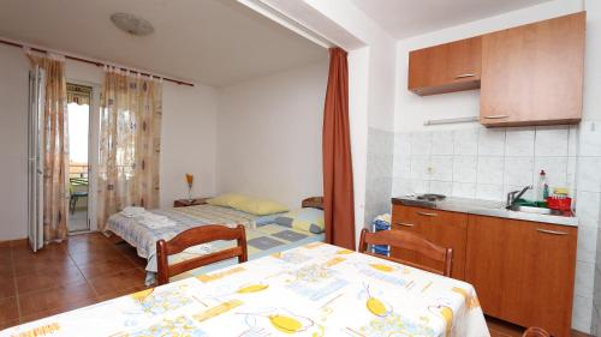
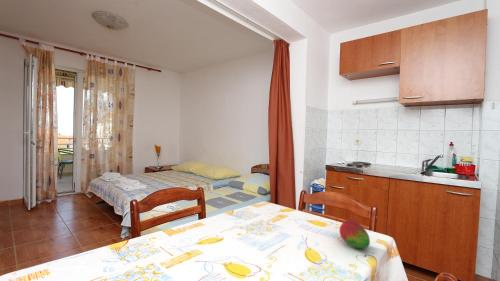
+ fruit (354, 234)
